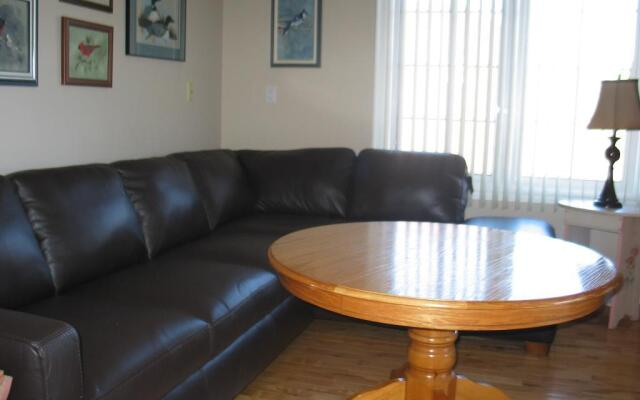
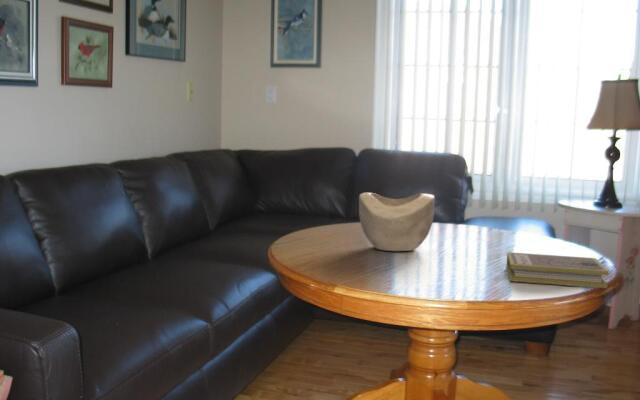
+ decorative bowl (395, 220)
+ book (554, 269)
